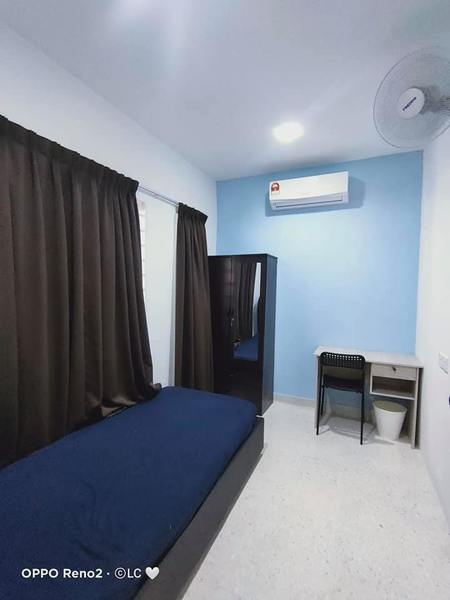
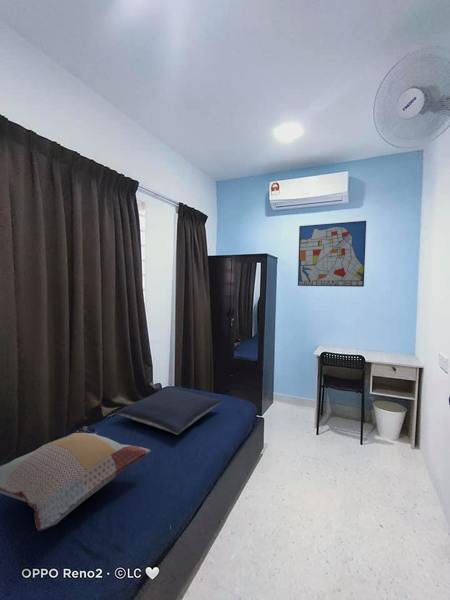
+ pillow (171, 407)
+ wall art (330, 255)
+ decorative pillow (70, 464)
